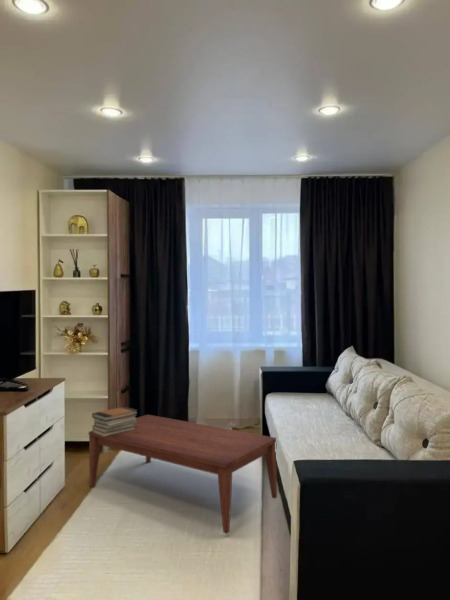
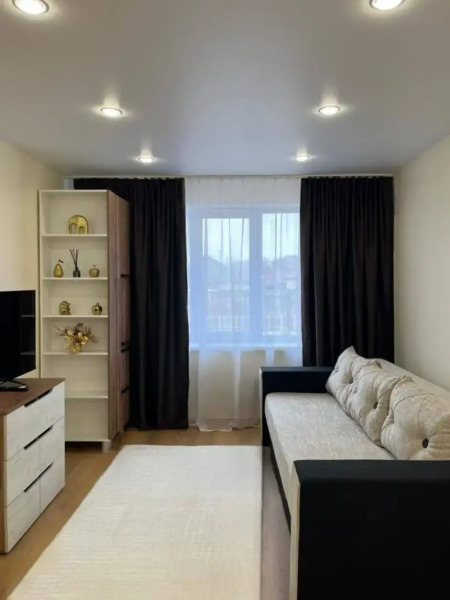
- coffee table (180, 463)
- book stack (115, 420)
